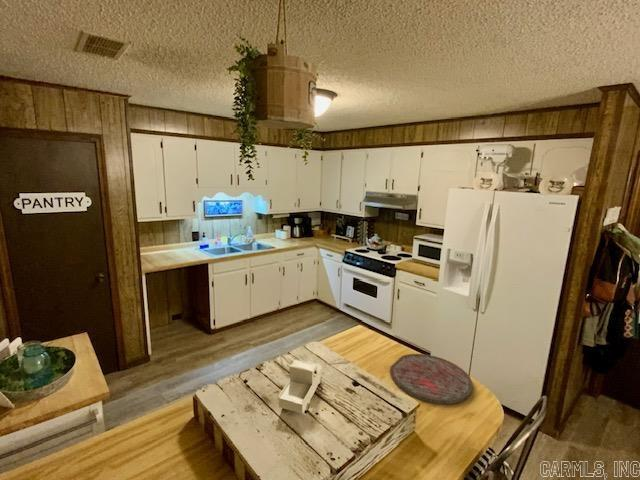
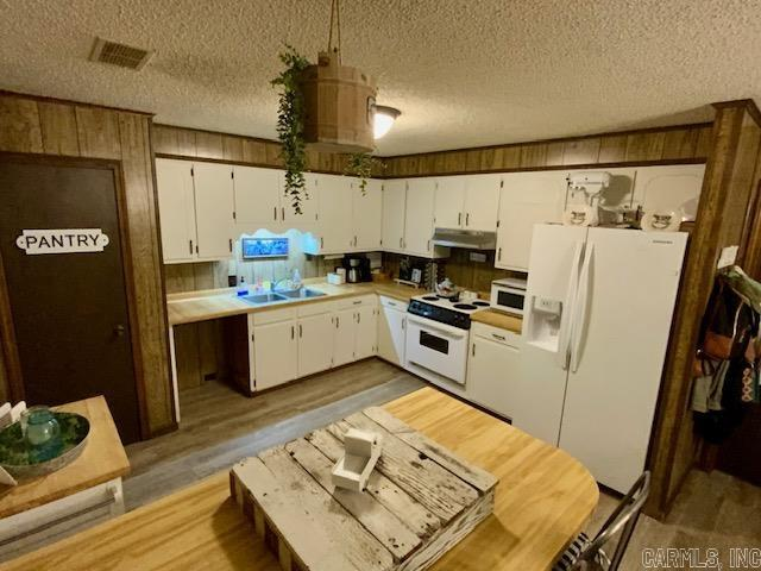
- cutting board (429, 376)
